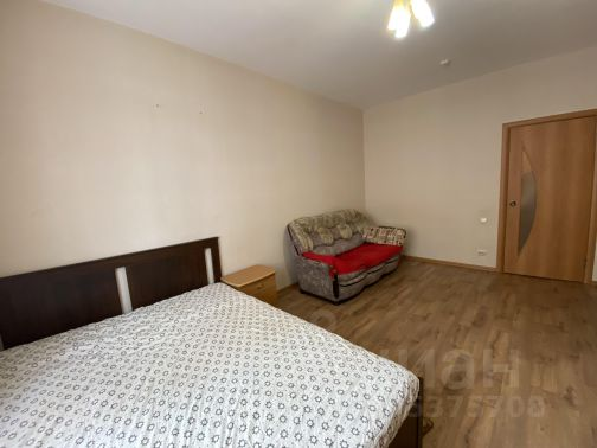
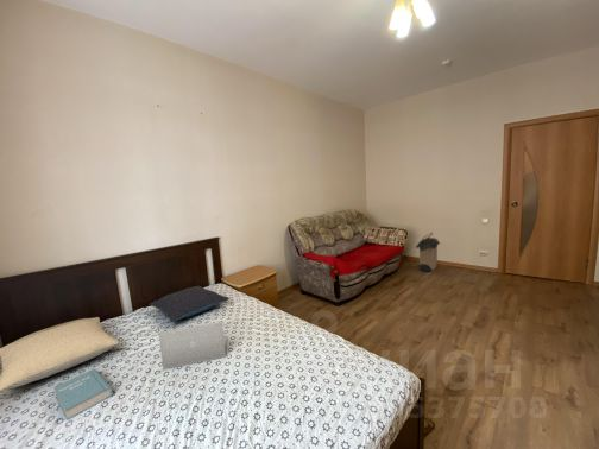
+ laundry hamper (427, 249)
+ pillow (188, 302)
+ pillow (58, 347)
+ book (82, 391)
+ laptop (195, 334)
